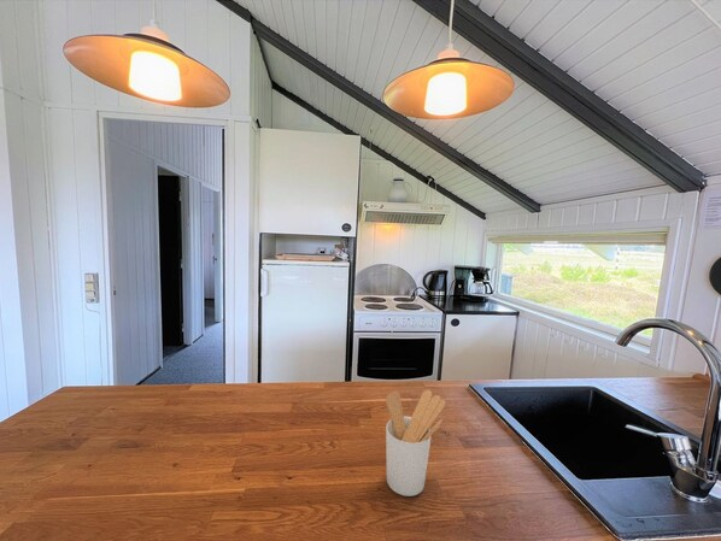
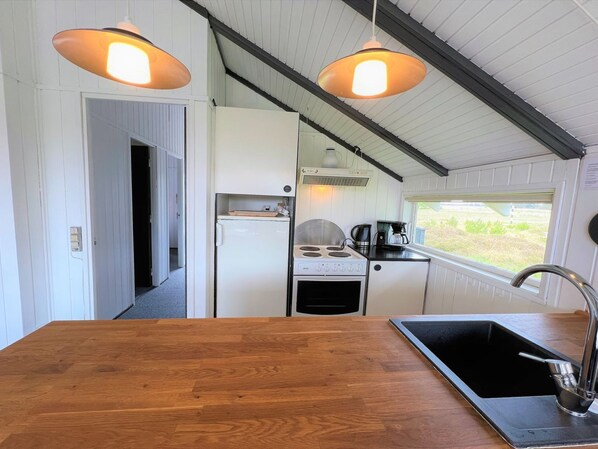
- utensil holder (415, 437)
